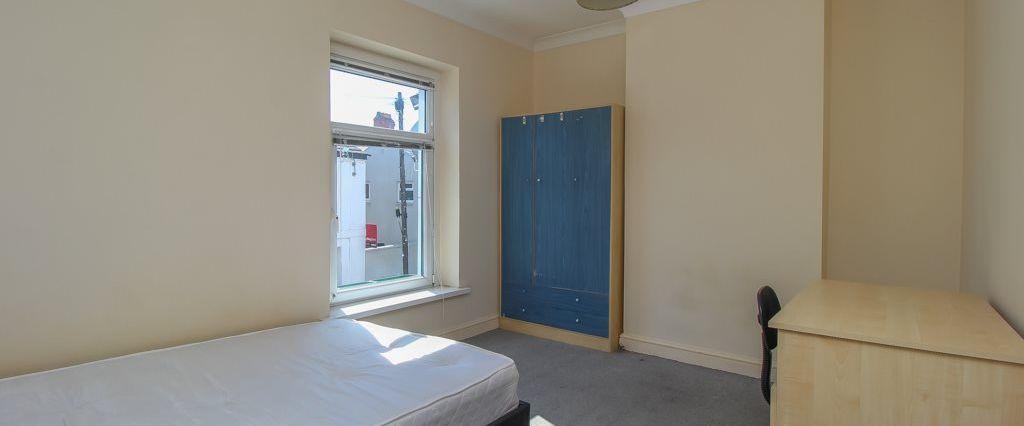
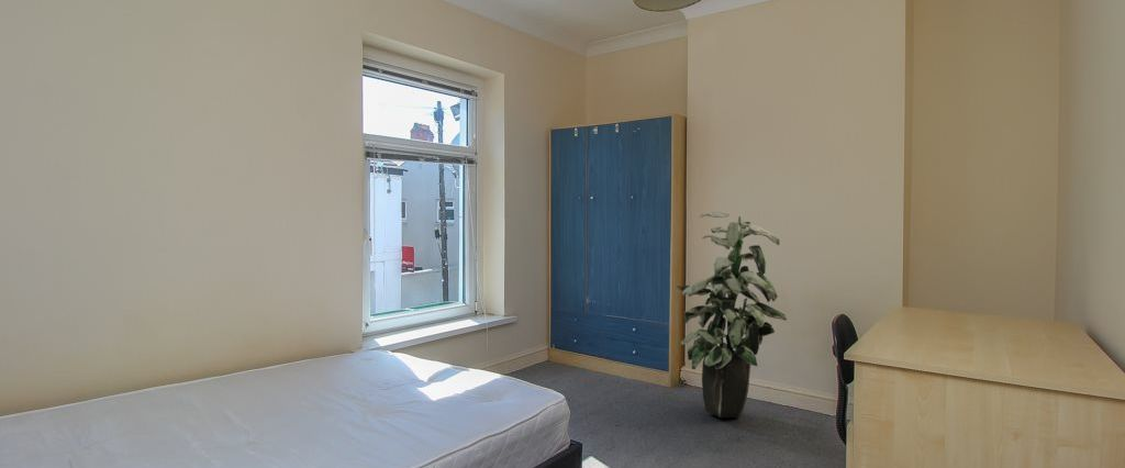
+ indoor plant (725, 312)
